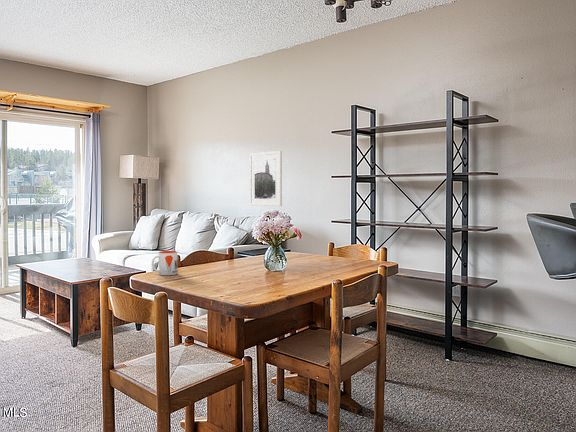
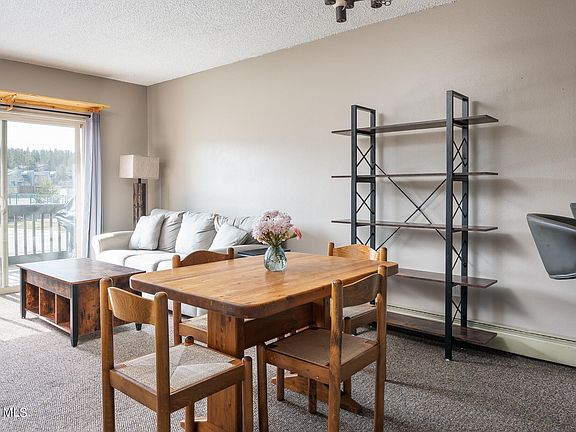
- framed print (265, 179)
- mug (164, 263)
